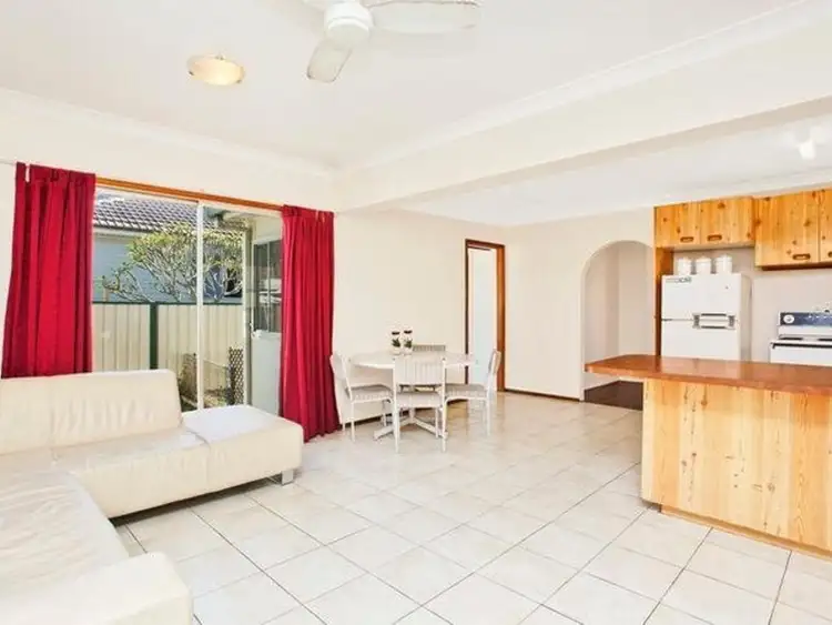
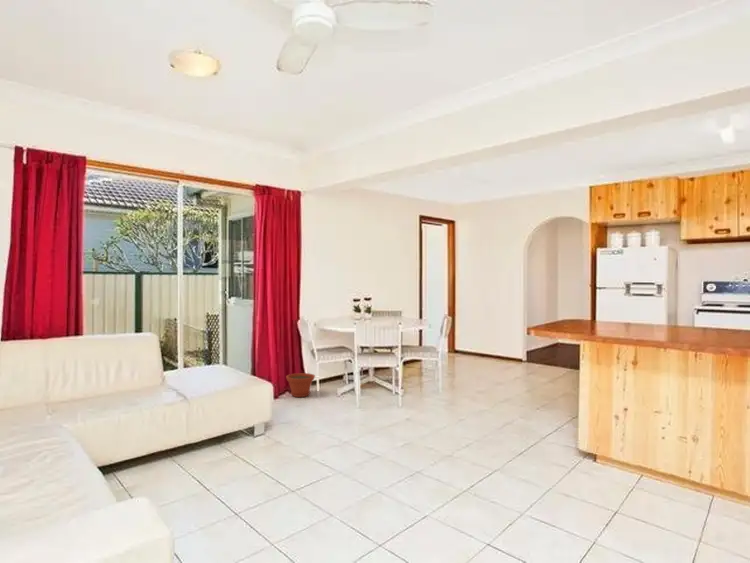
+ plant pot (300, 385)
